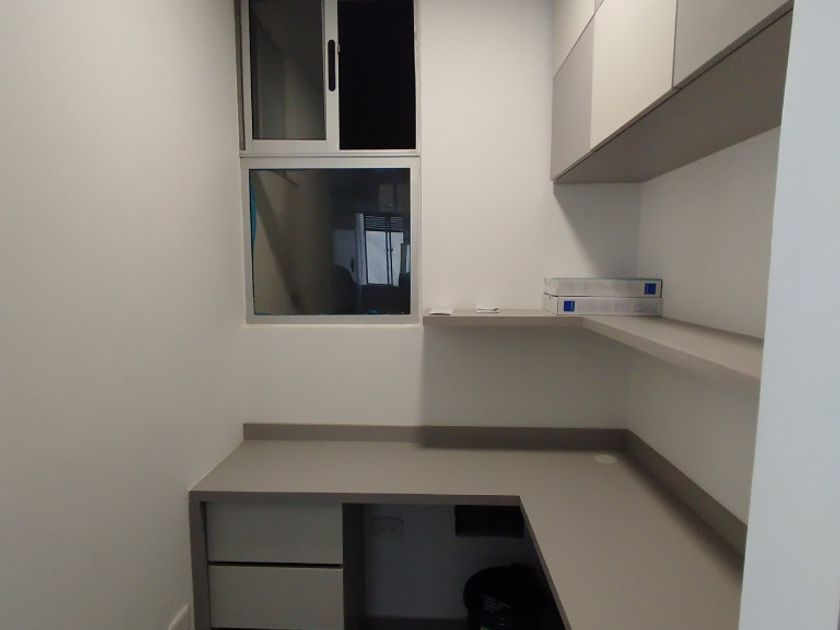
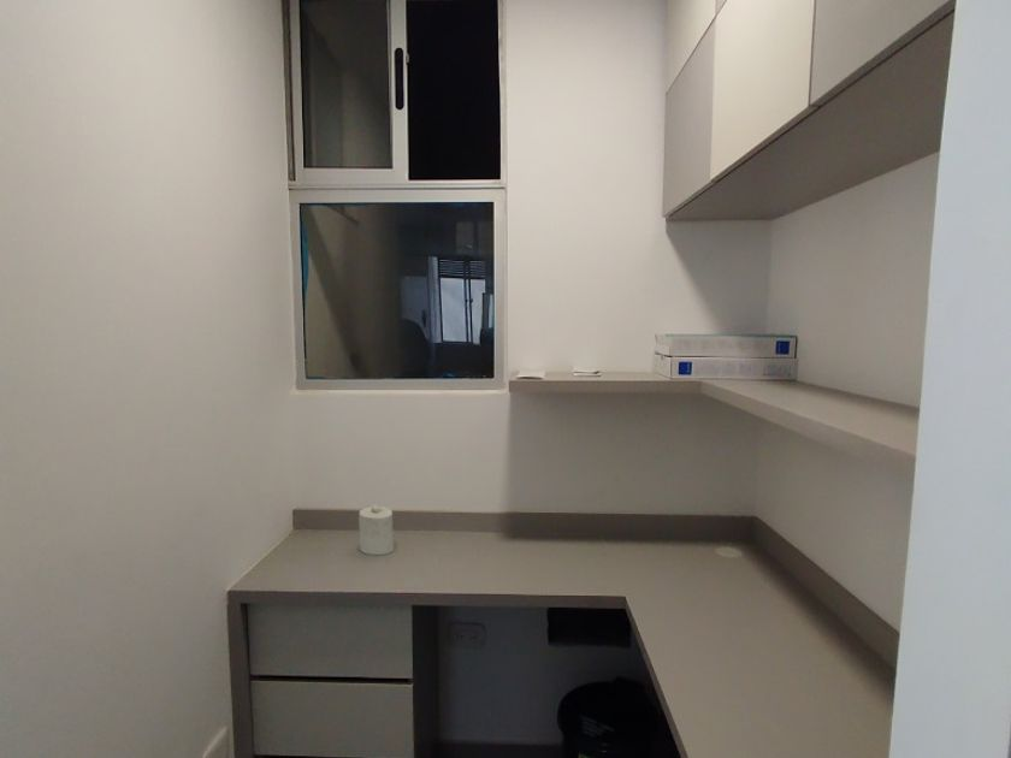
+ candle (377, 526)
